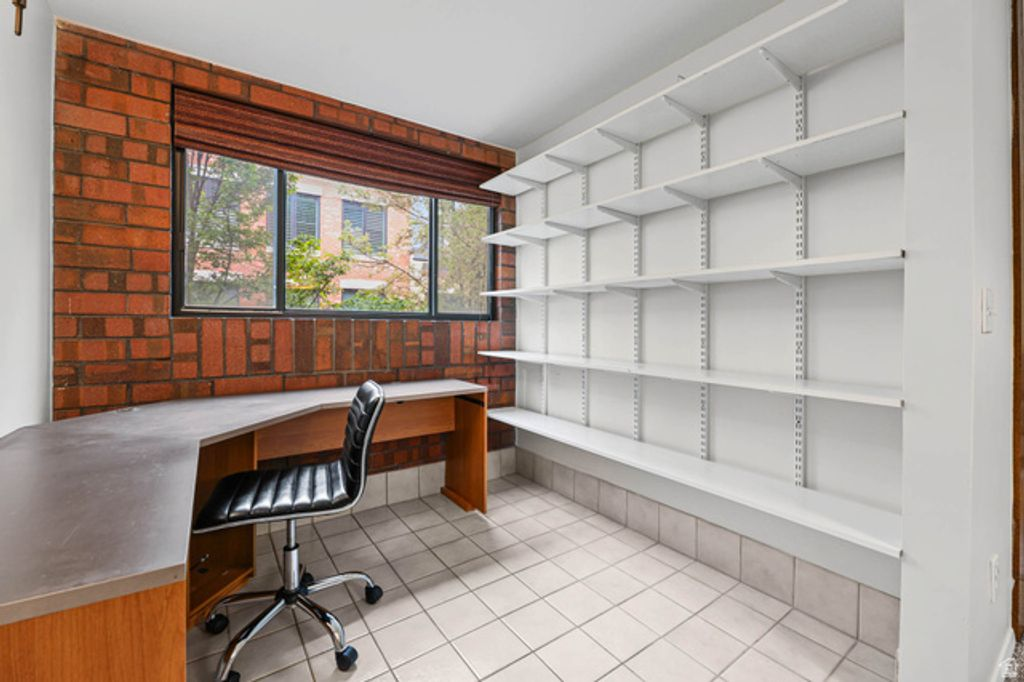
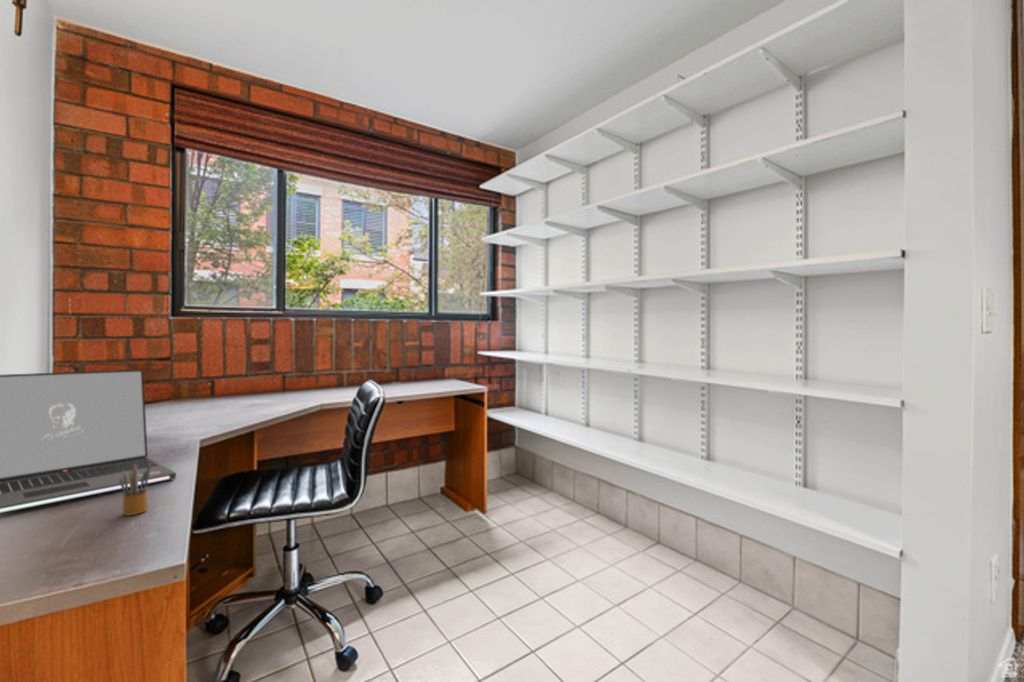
+ laptop (70, 429)
+ pencil box (136, 488)
